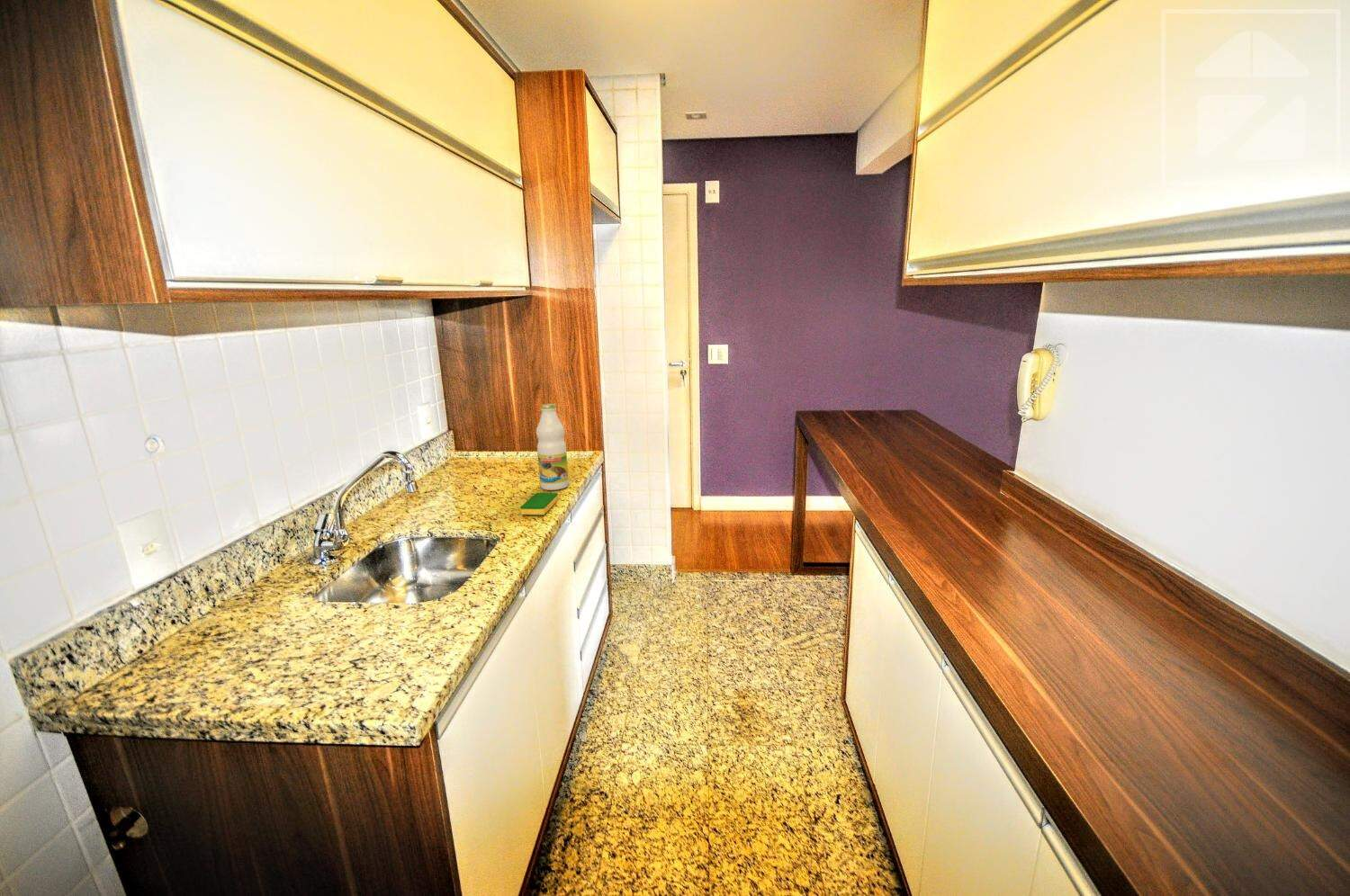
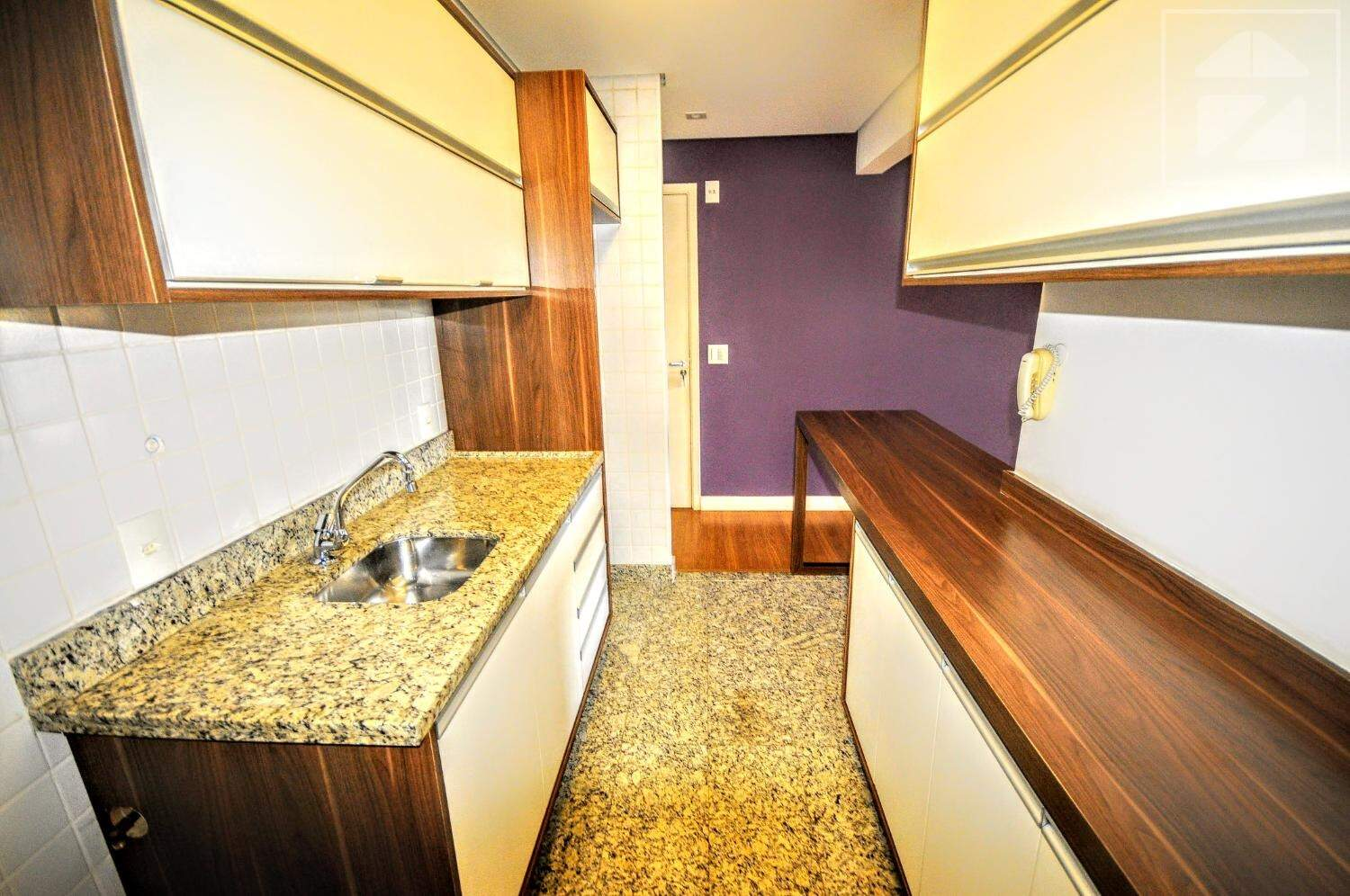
- bottle (551, 446)
- dish sponge (540, 503)
